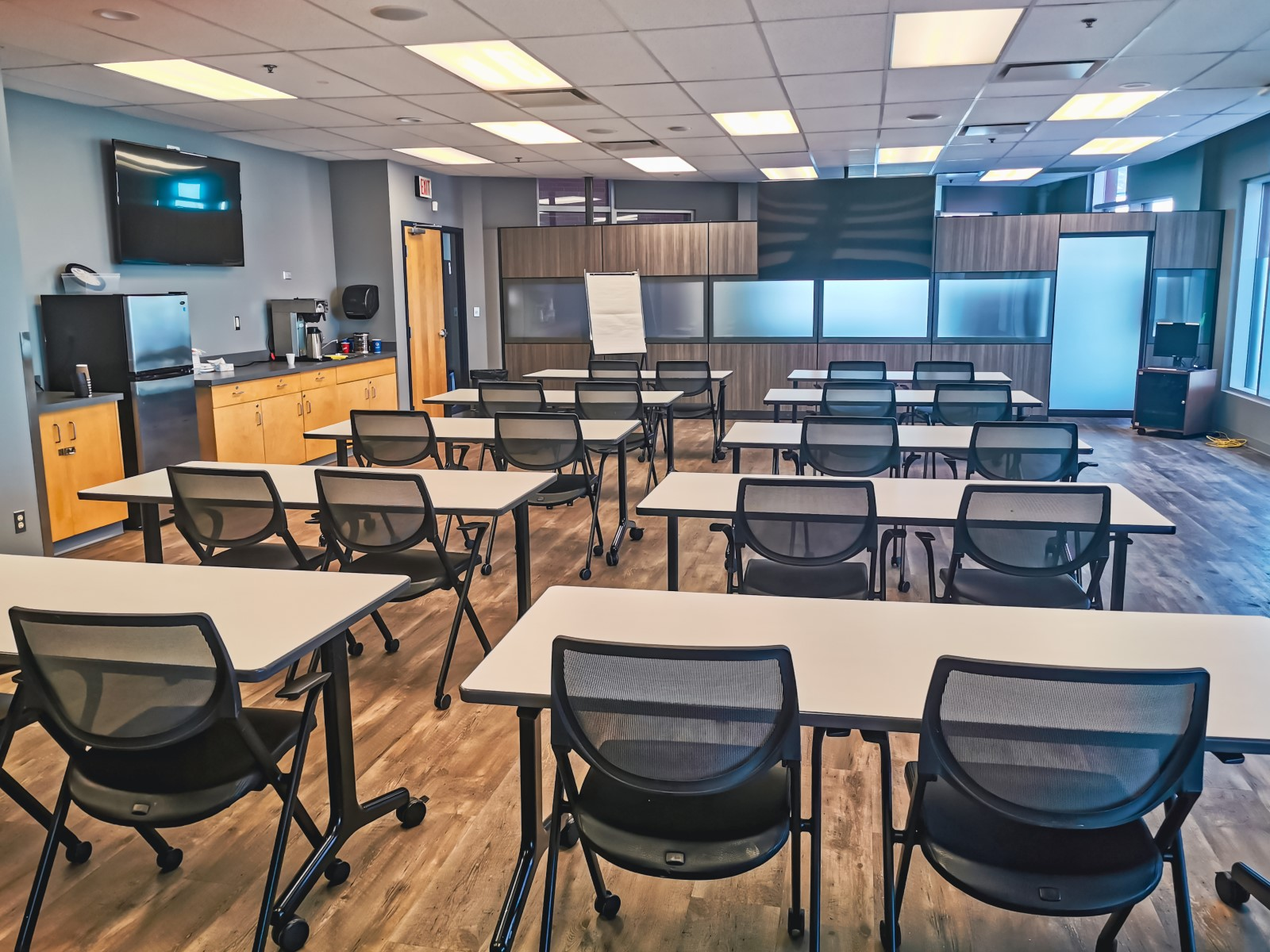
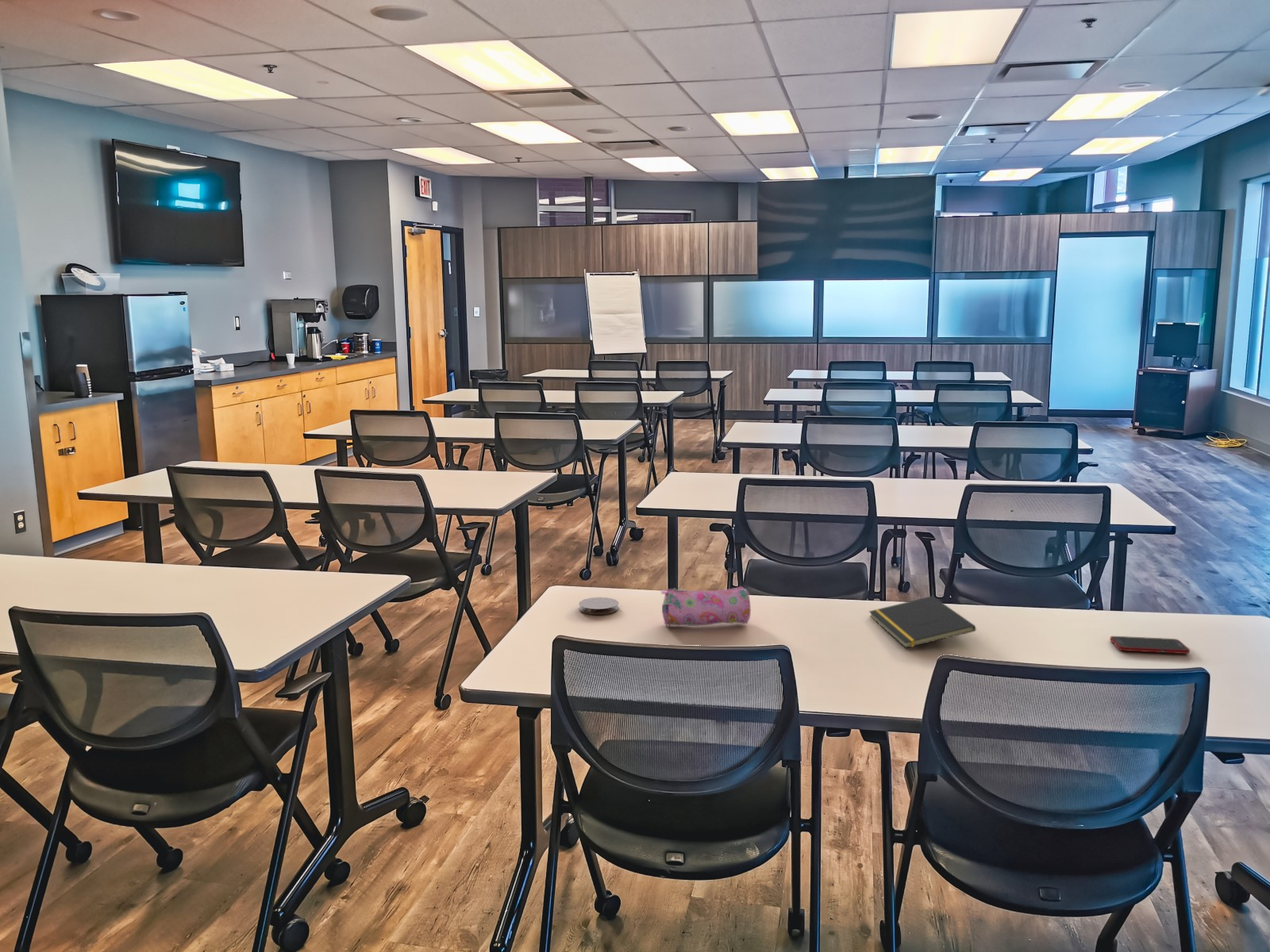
+ coaster (598, 605)
+ pencil case (705, 606)
+ cell phone (1149, 645)
+ notepad (920, 620)
